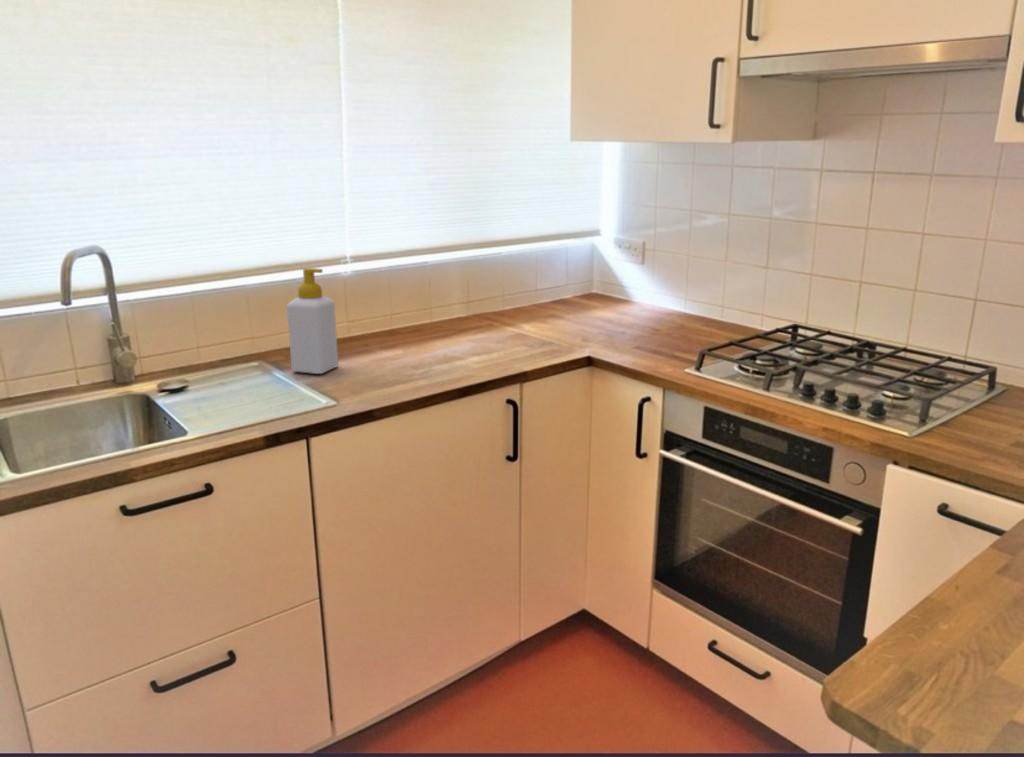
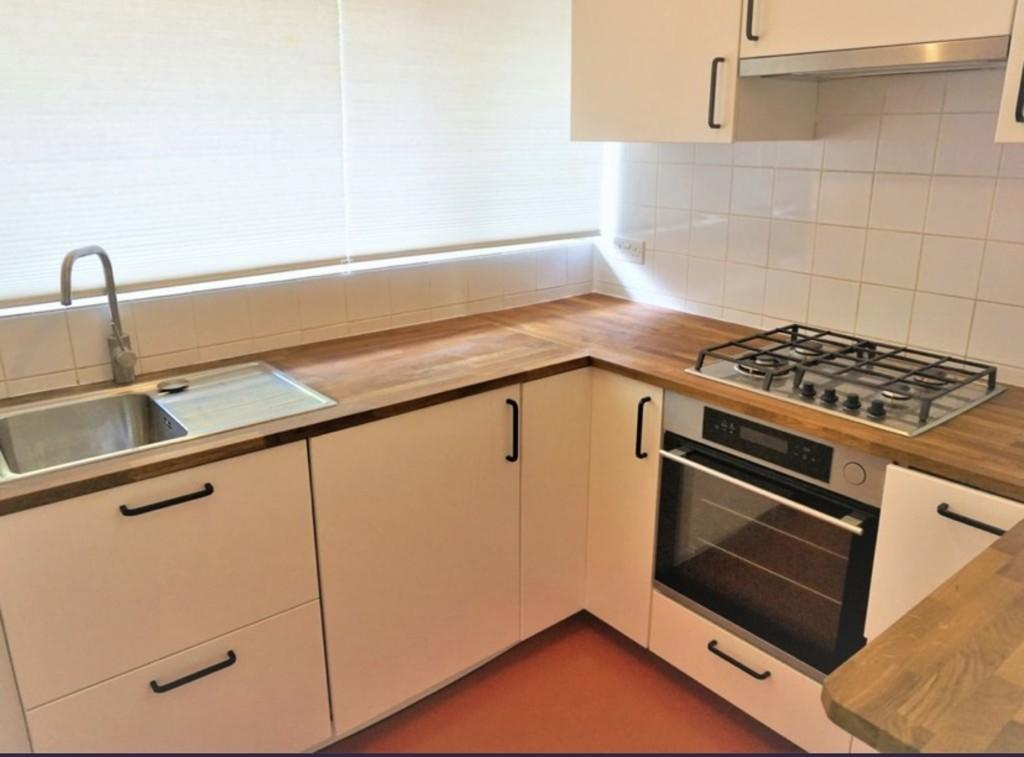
- soap bottle (311, 319)
